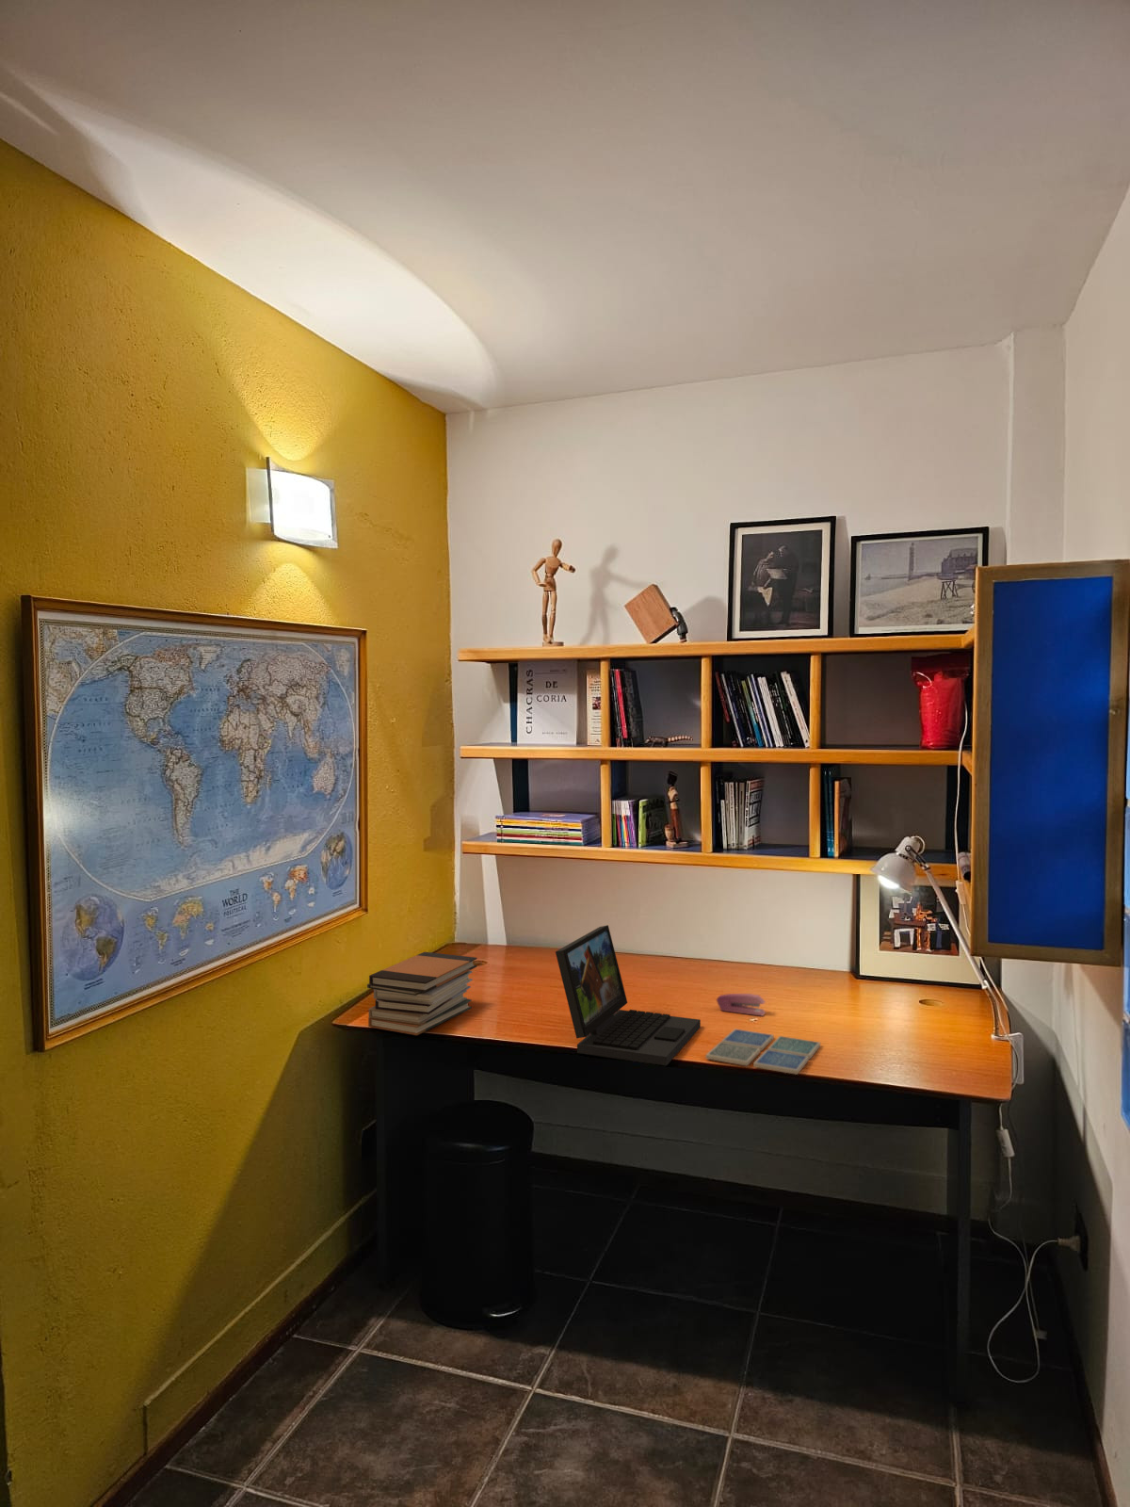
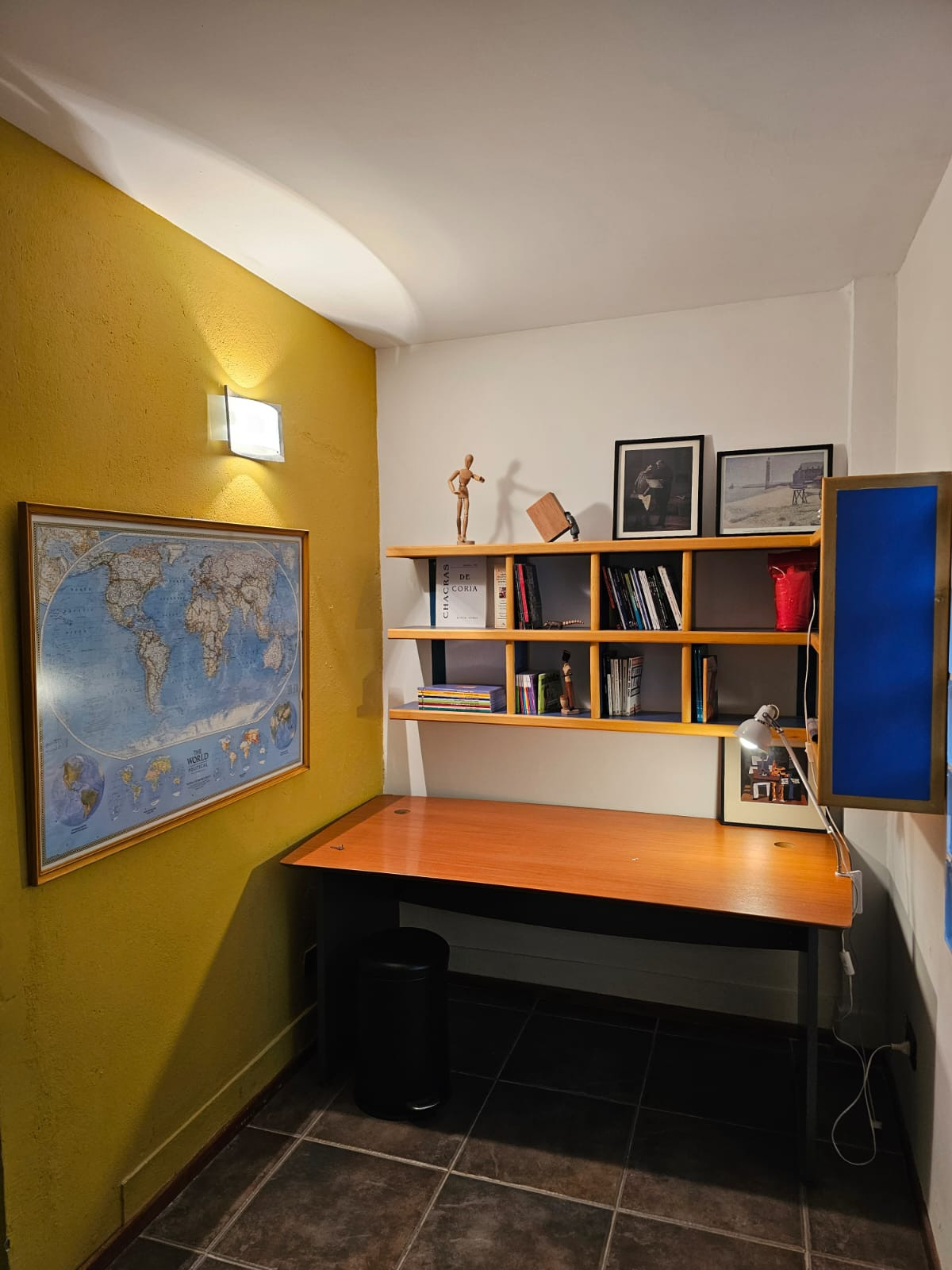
- book stack (424, 991)
- laptop (624, 992)
- stapler (741, 1003)
- drink coaster (764, 1051)
